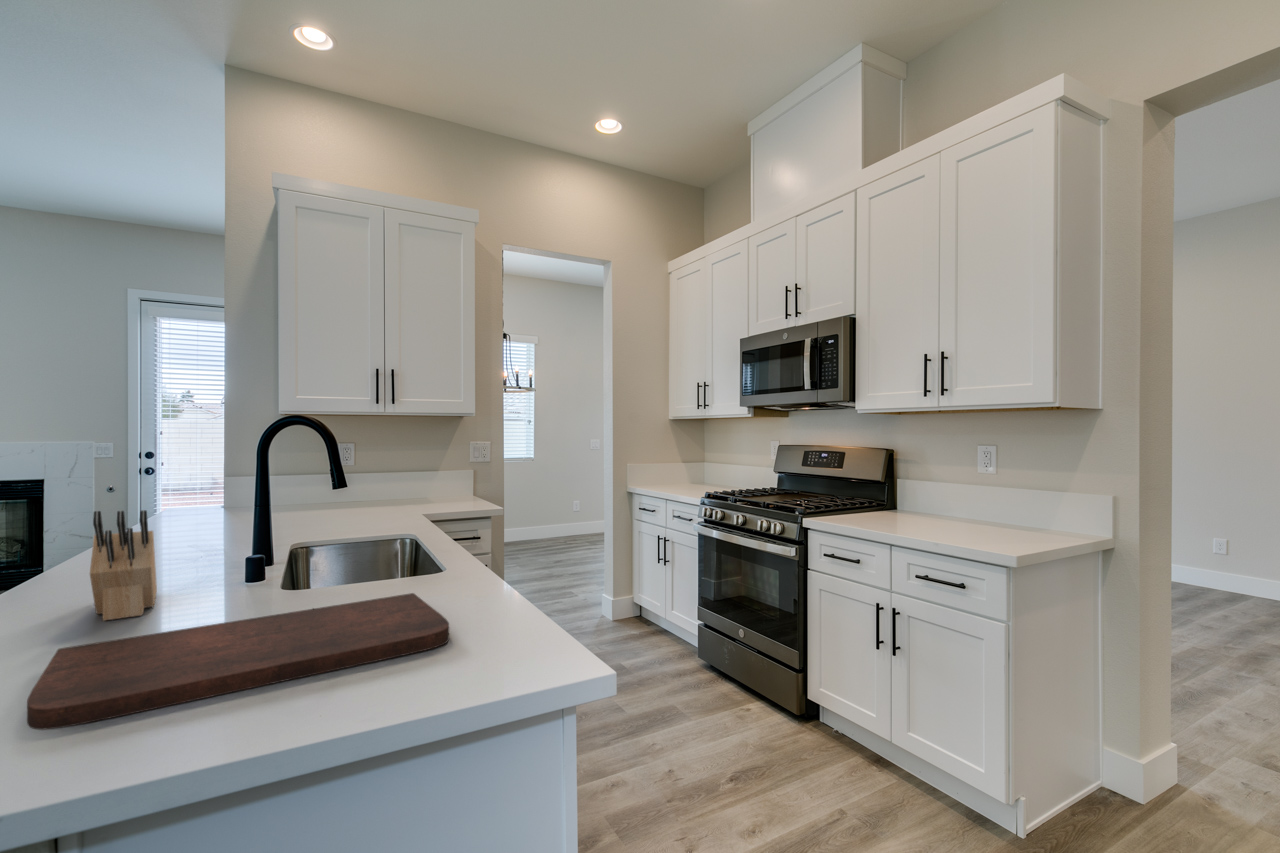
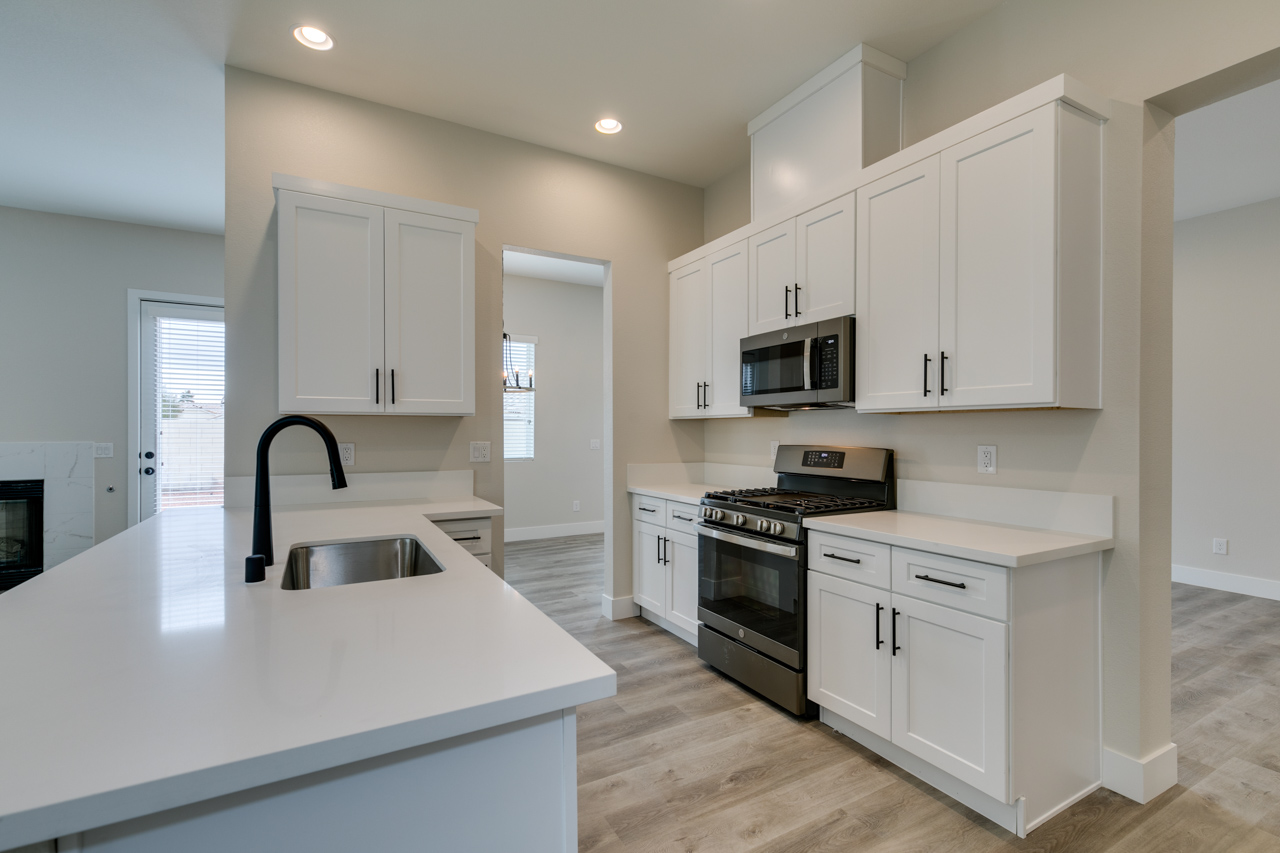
- knife block (125, 557)
- cutting board (268, 645)
